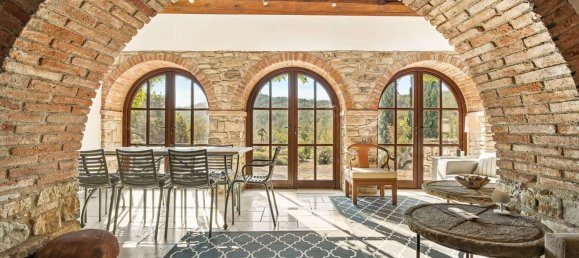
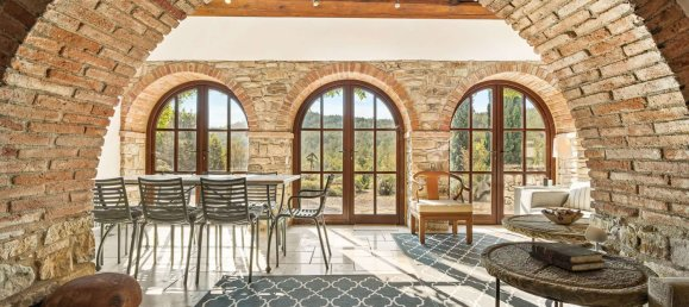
+ book (565, 255)
